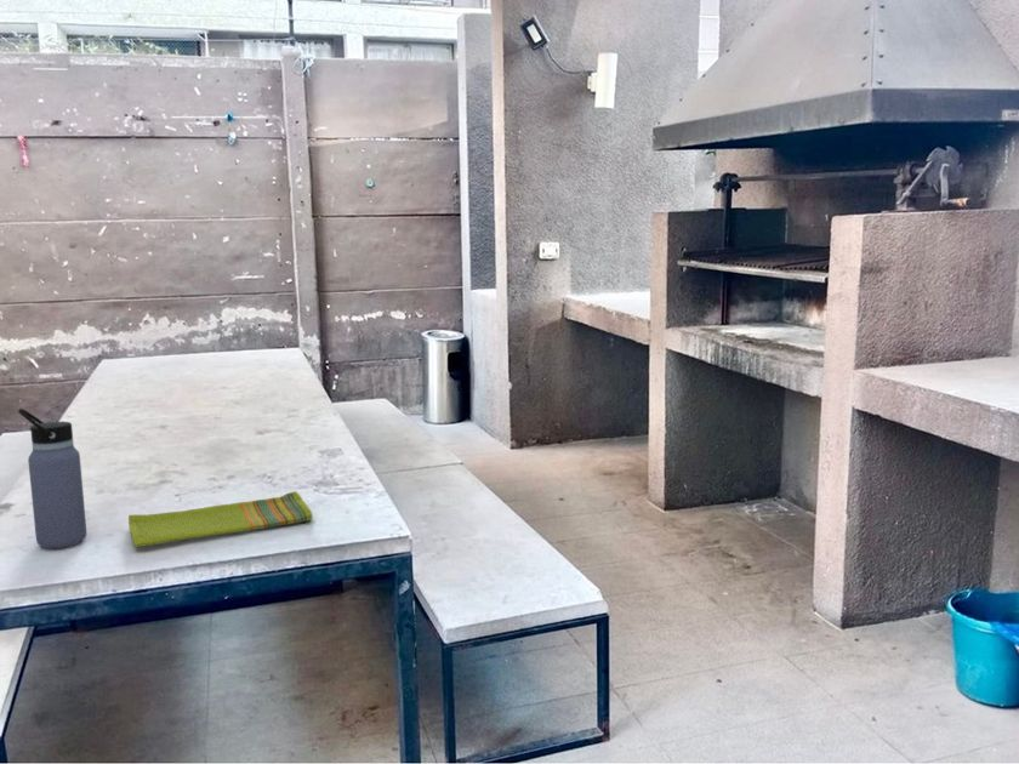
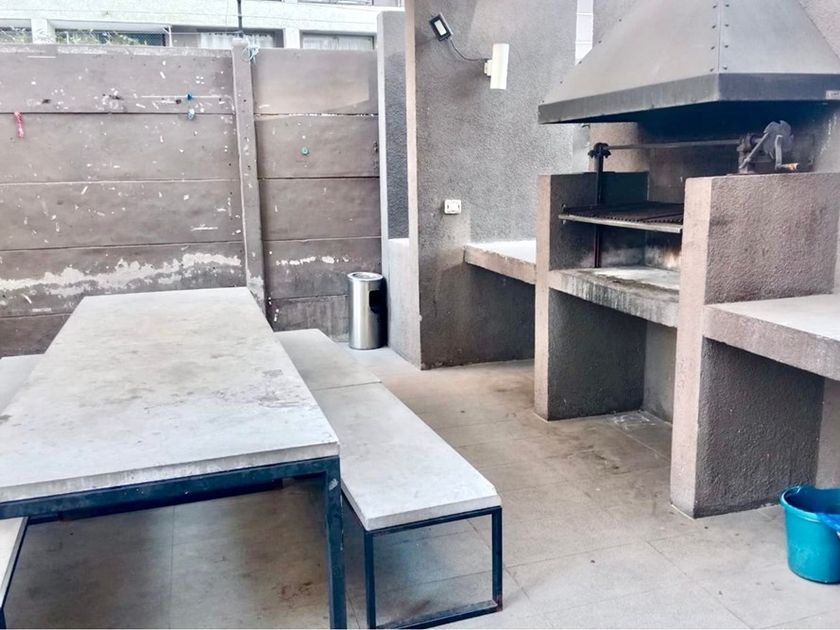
- water bottle (53, 474)
- dish towel (222, 517)
